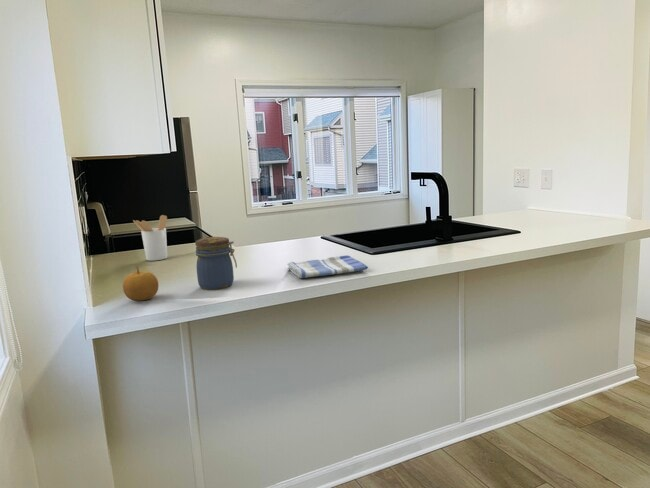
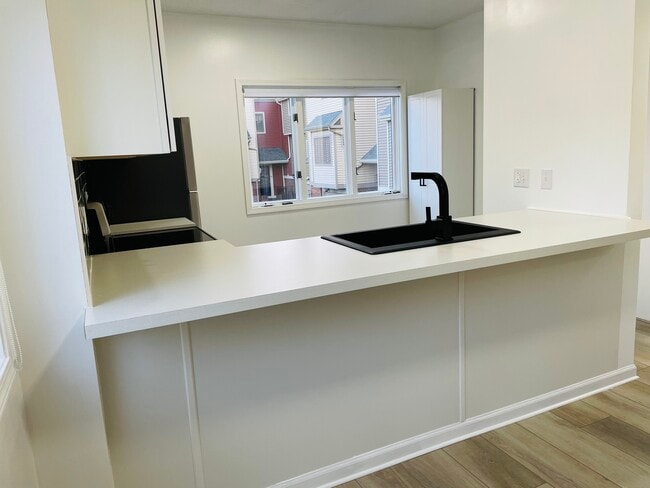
- fruit (140, 282)
- dish towel (326, 266)
- utensil holder (150, 238)
- jar (216, 262)
